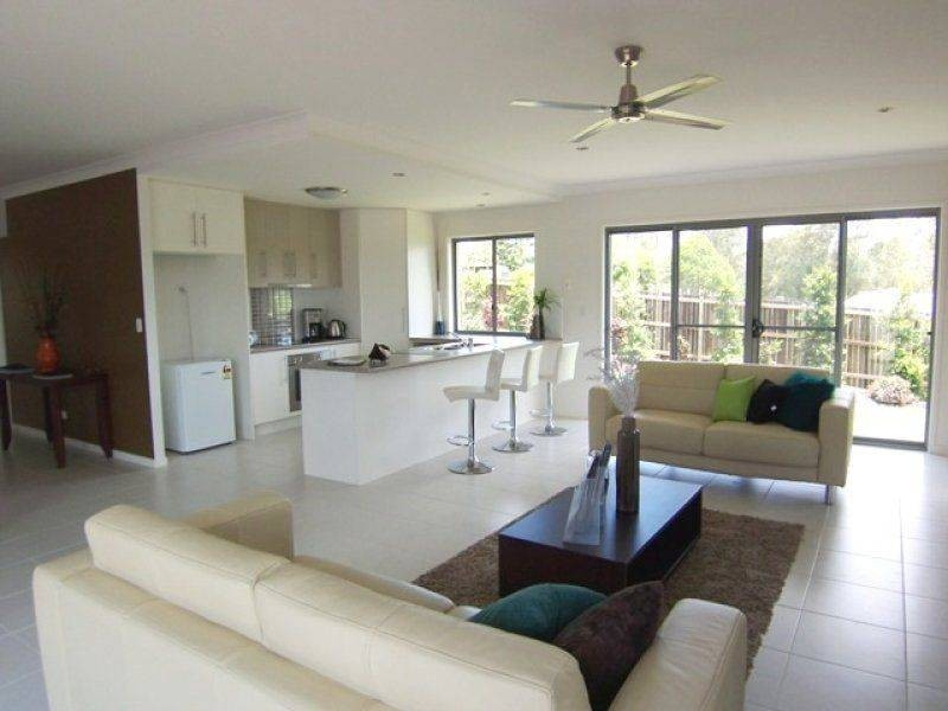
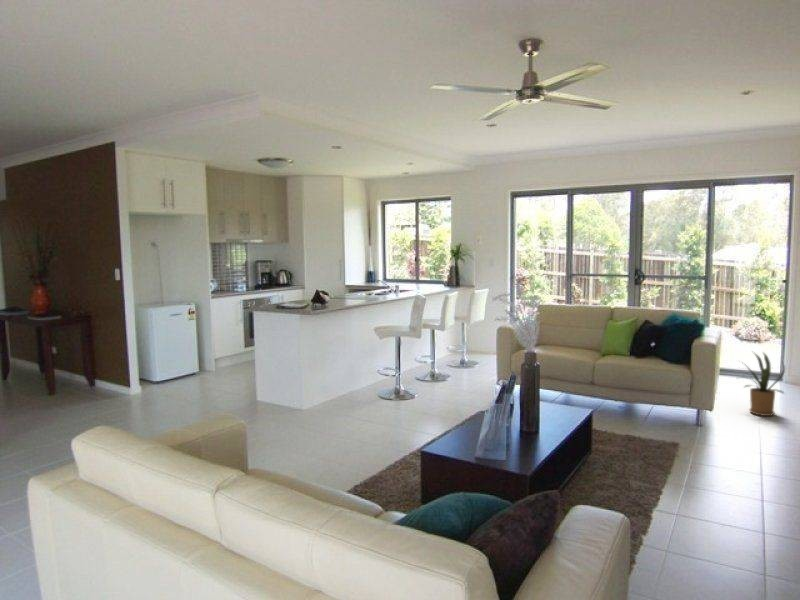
+ house plant (758, 383)
